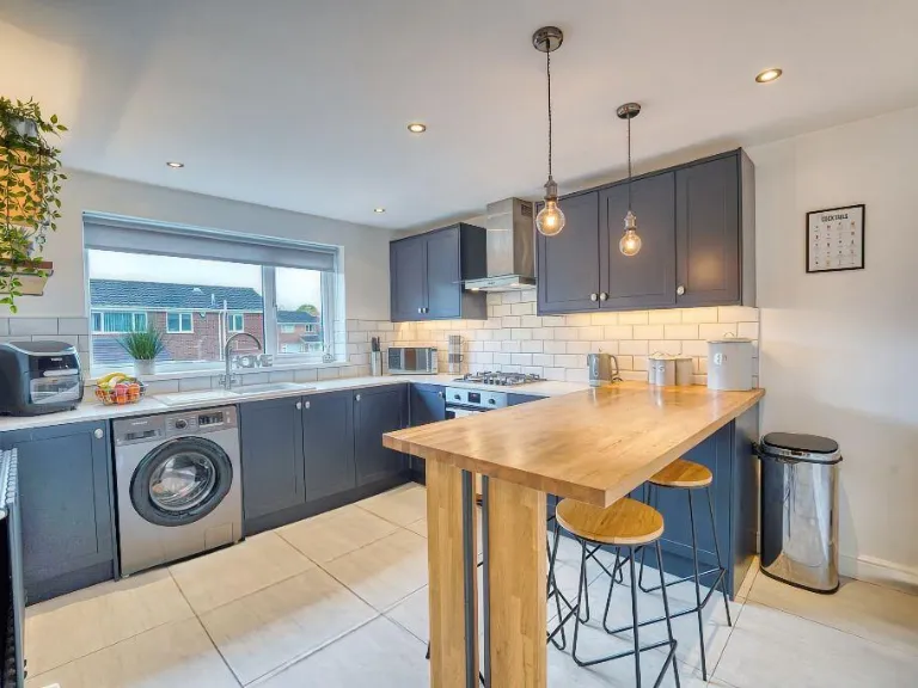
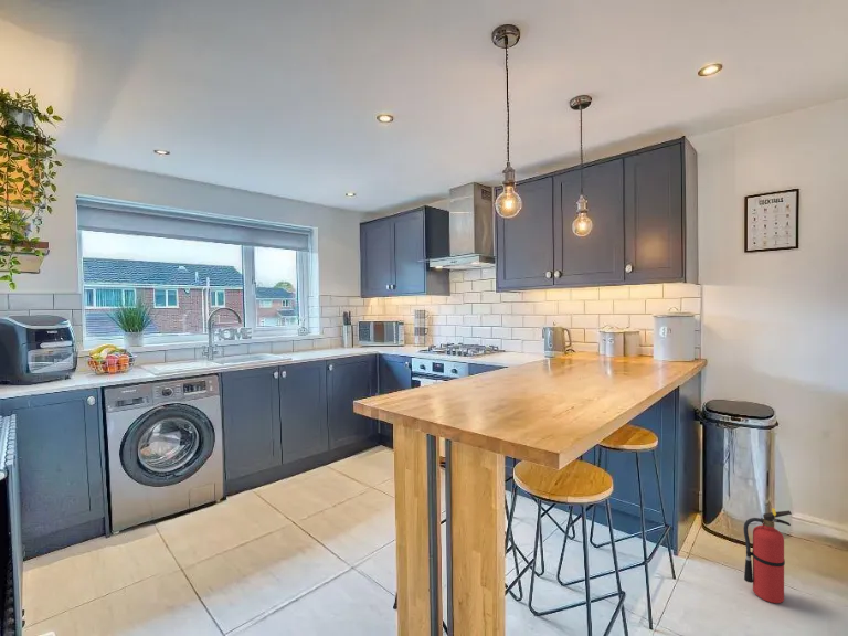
+ fire extinguisher (766, 551)
